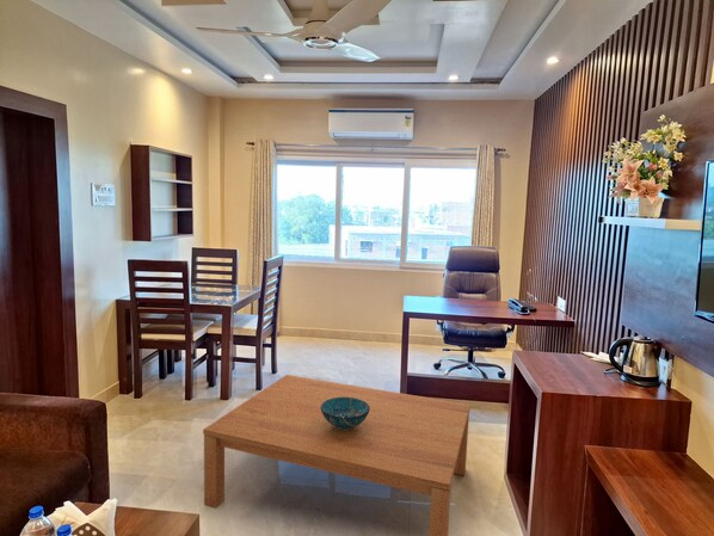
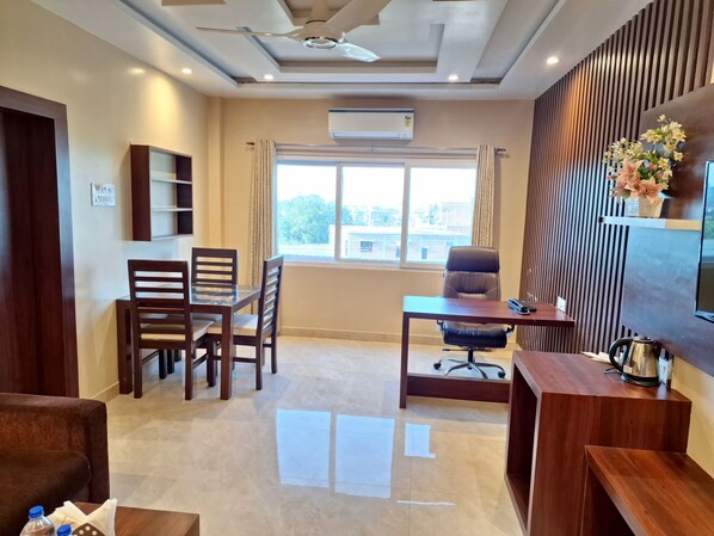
- decorative bowl (344, 415)
- coffee table (346, 451)
